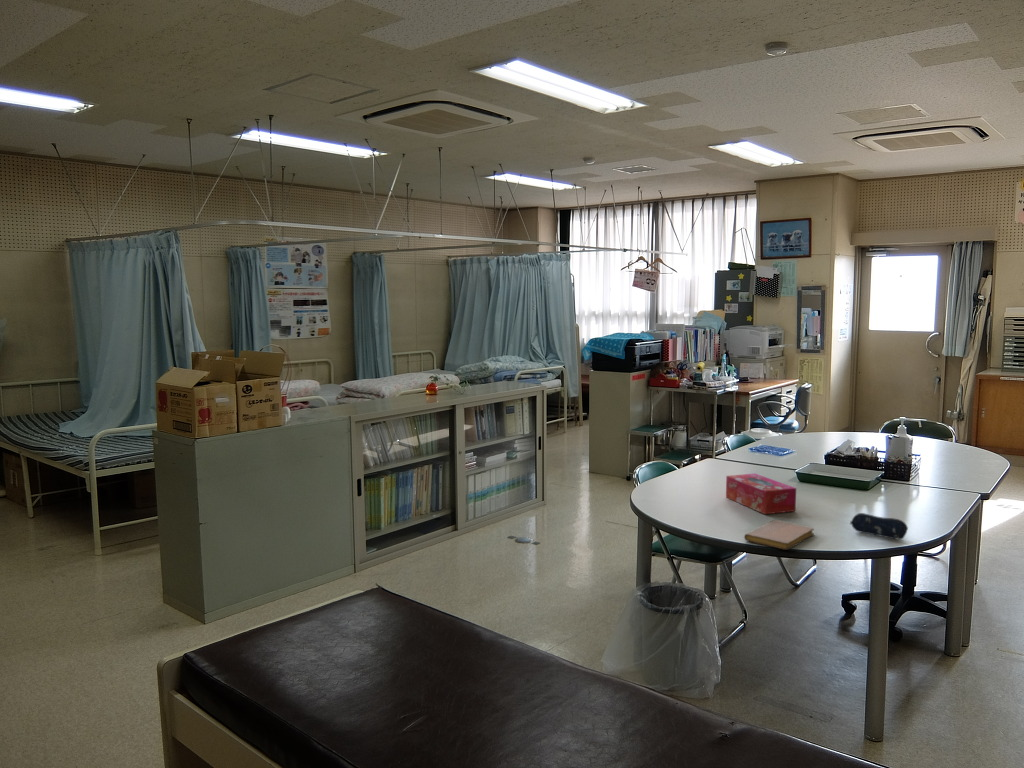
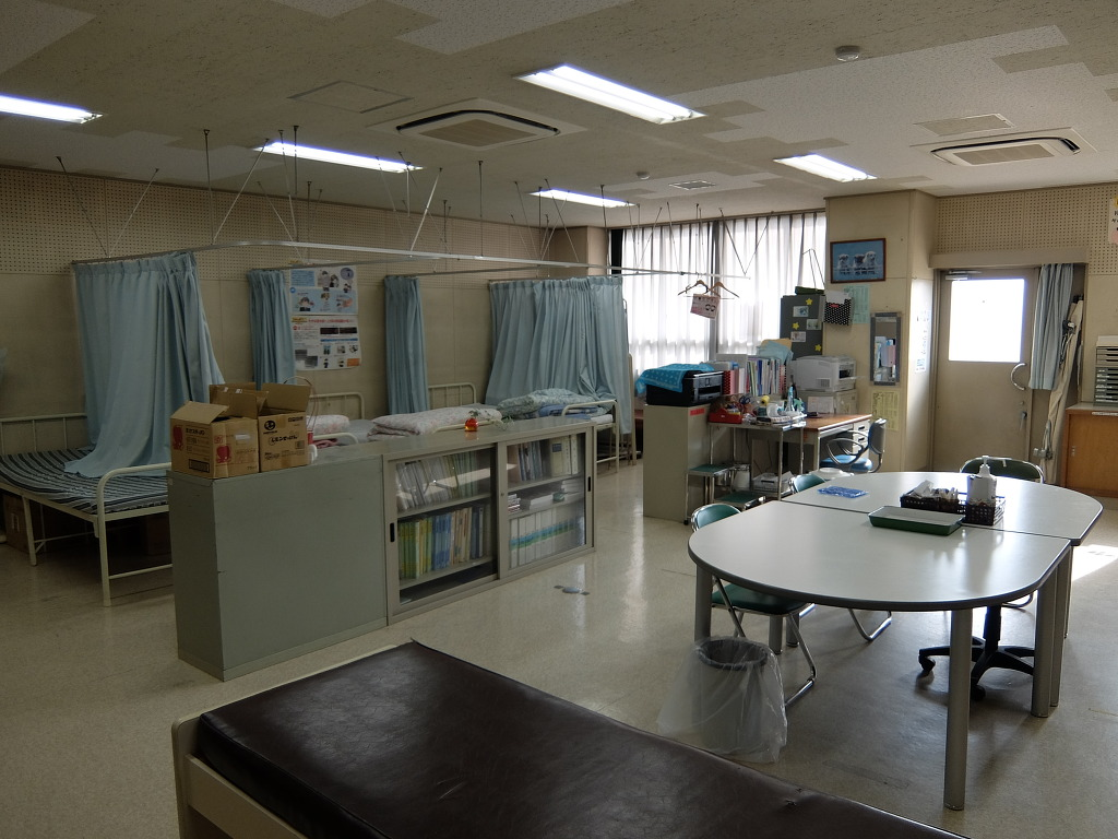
- pencil case (878, 526)
- notebook (779, 534)
- tissue box (759, 492)
